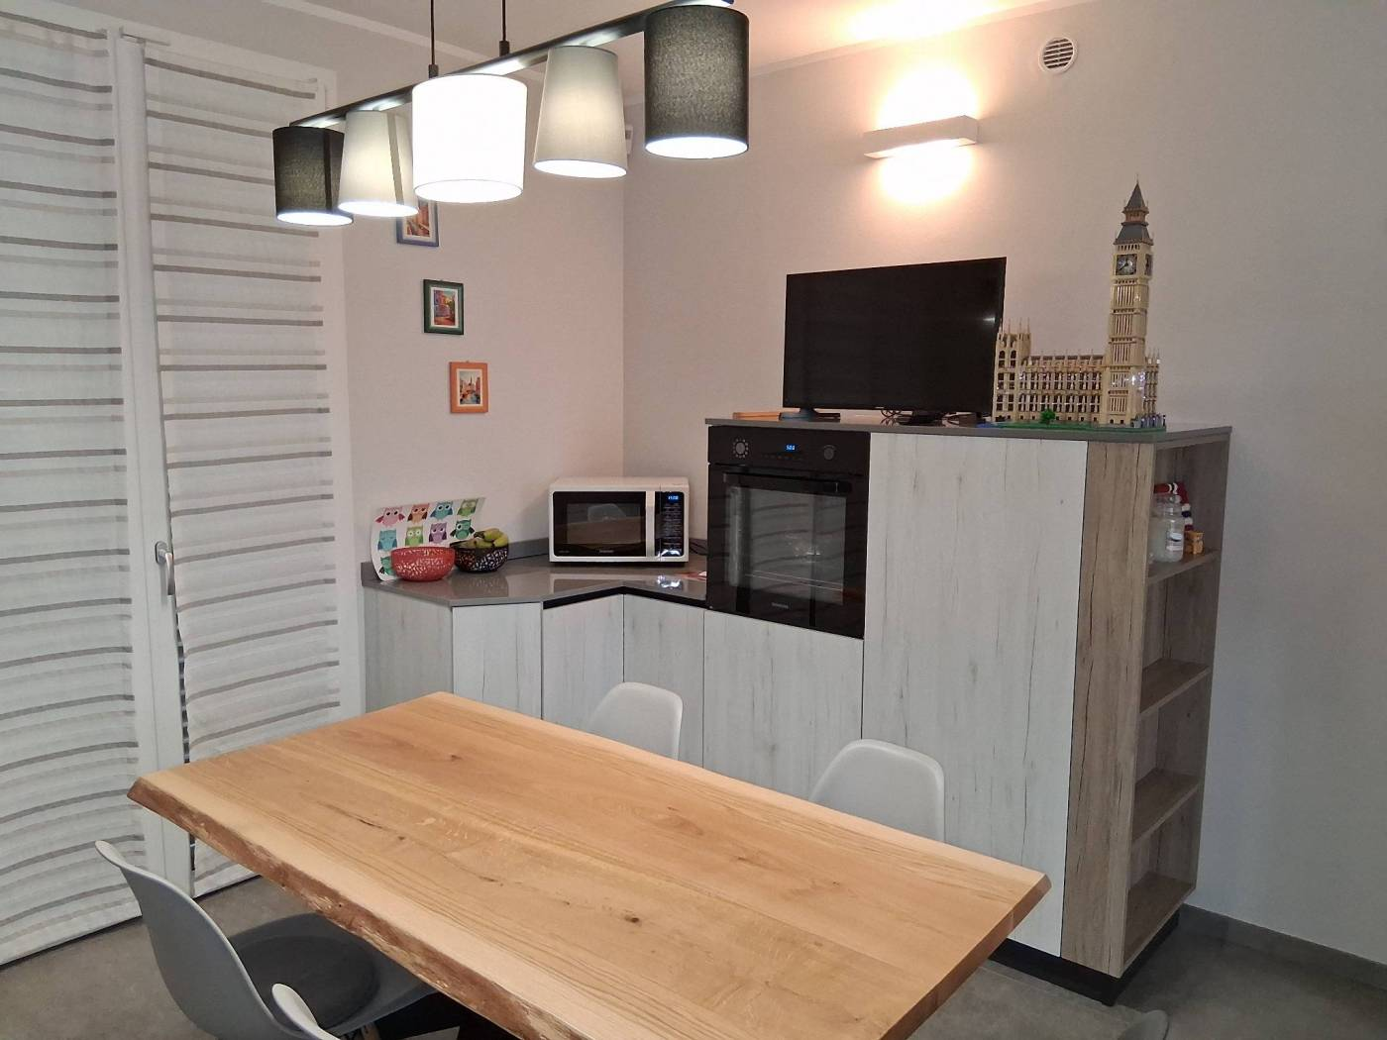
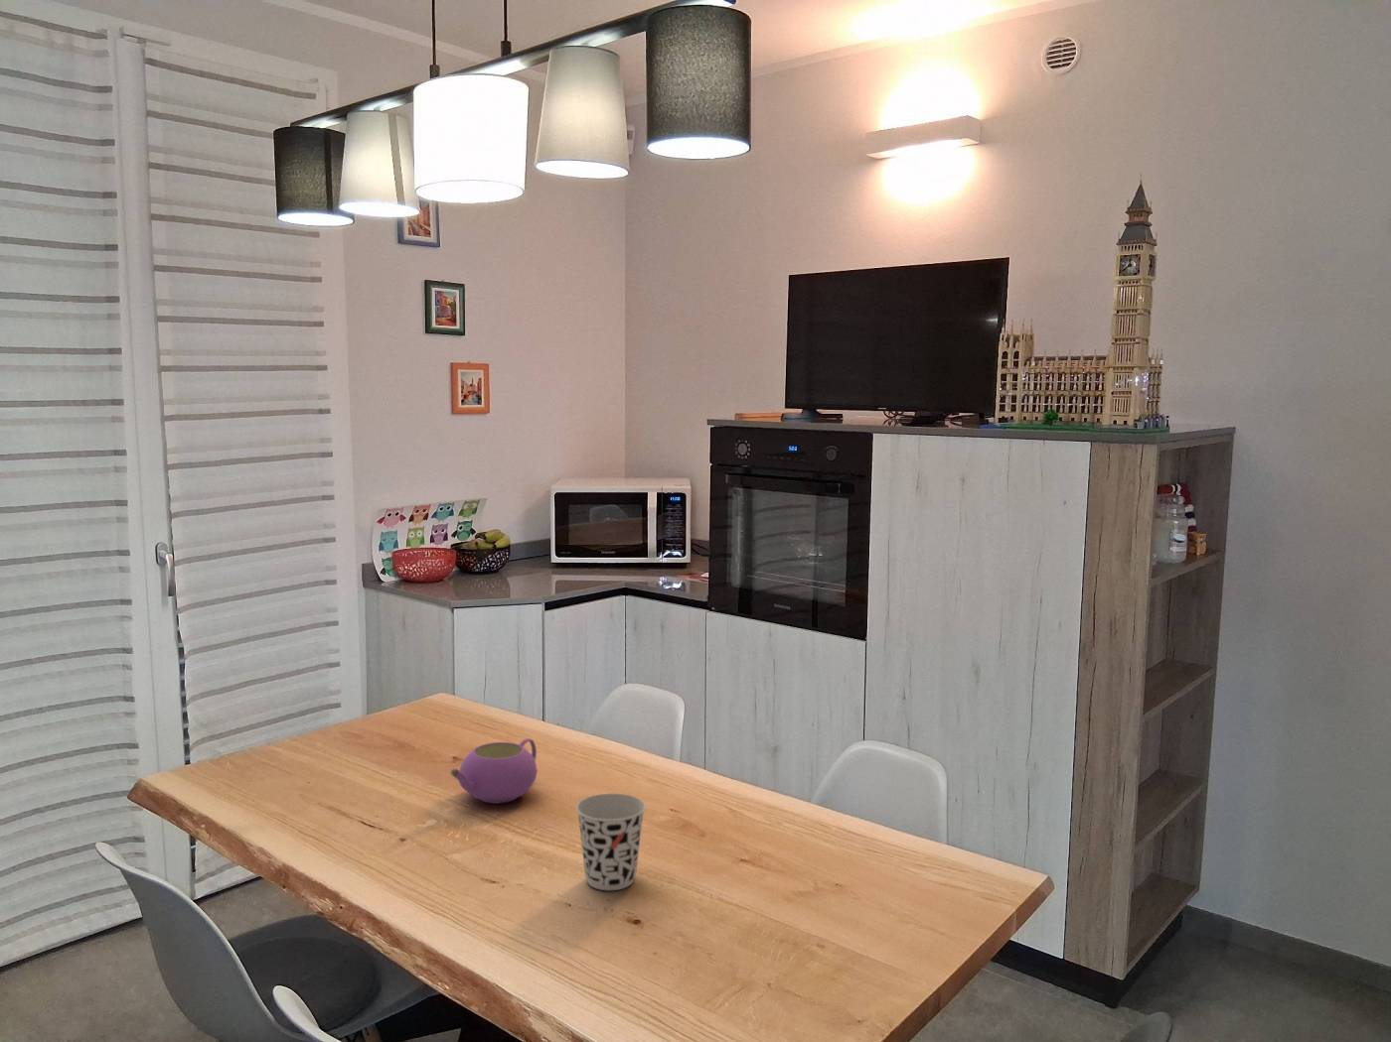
+ teapot (496, 774)
+ cup (610, 843)
